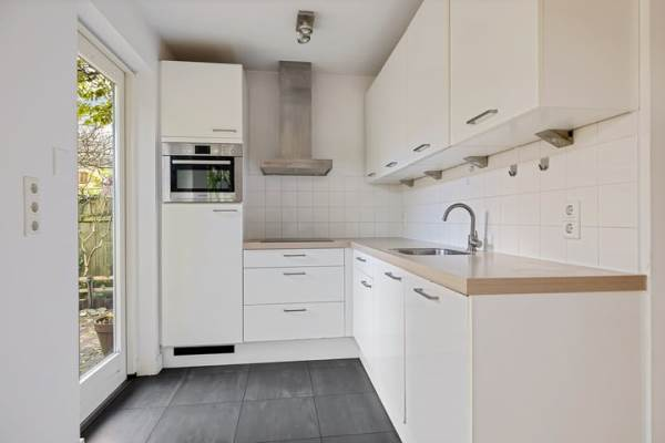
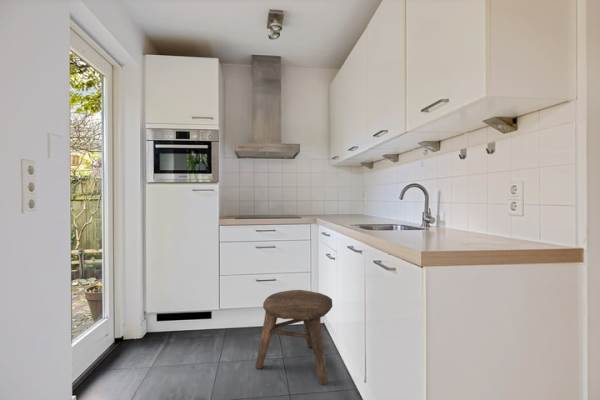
+ stool (294, 332)
